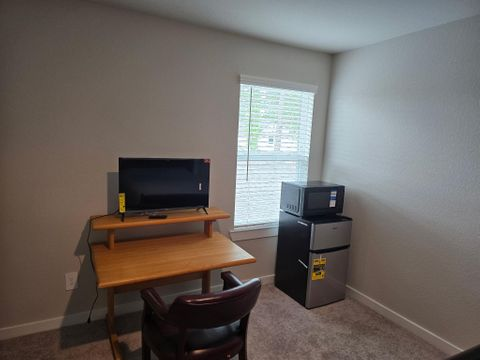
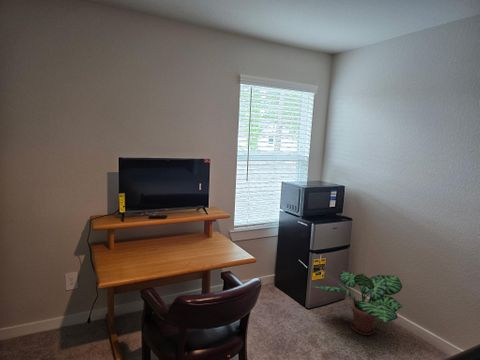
+ potted plant (369, 299)
